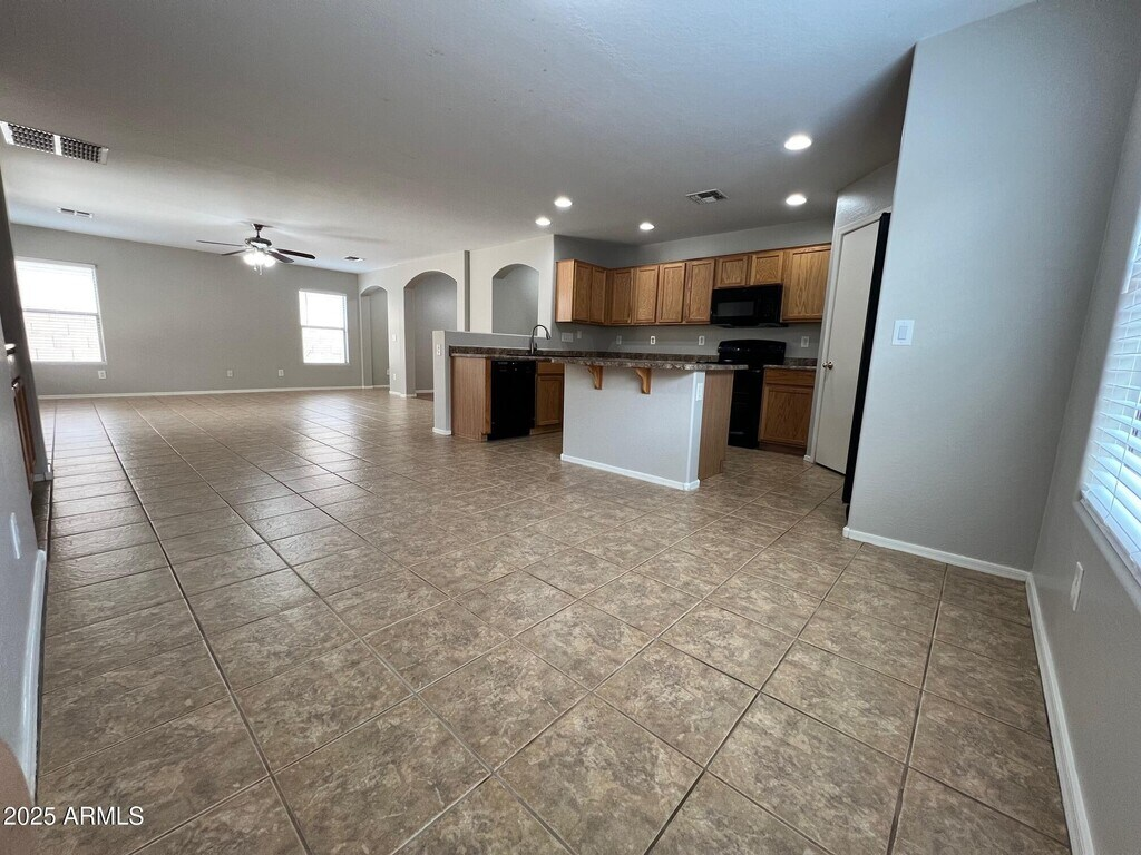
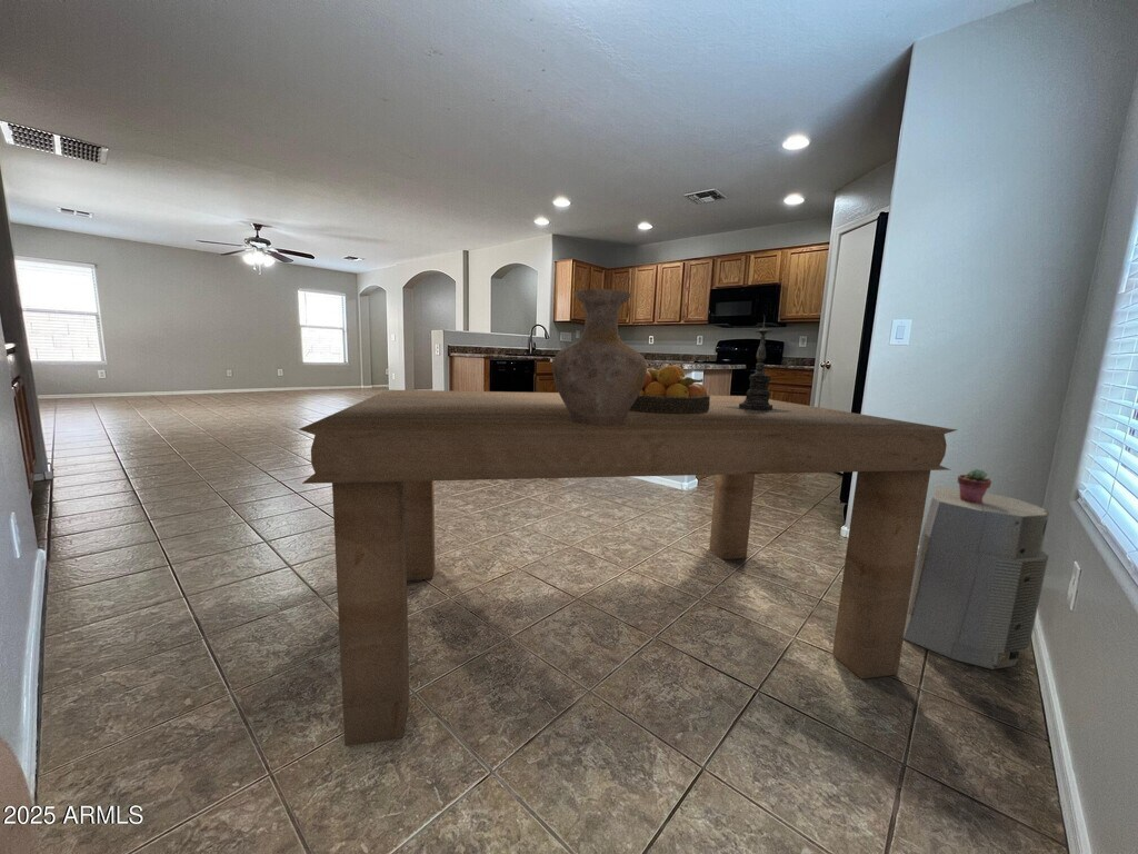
+ air purifier (969, 572)
+ potted succulent (974, 484)
+ dining table (611, 476)
+ candle holder (761, 363)
+ vase (599, 357)
+ fruit bowl (661, 386)
